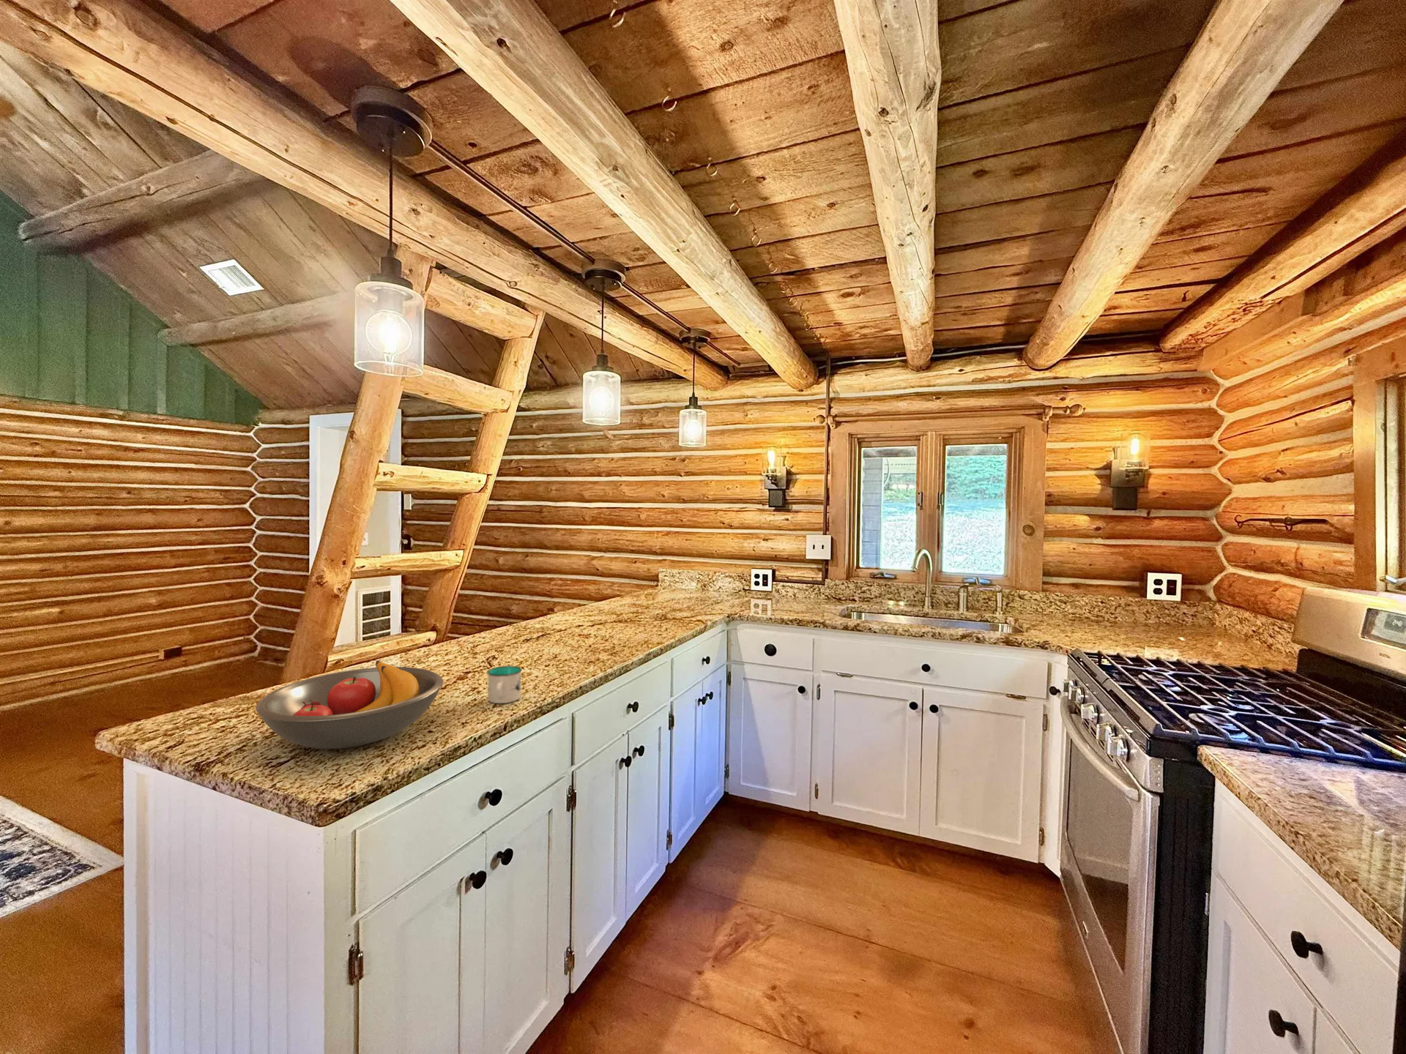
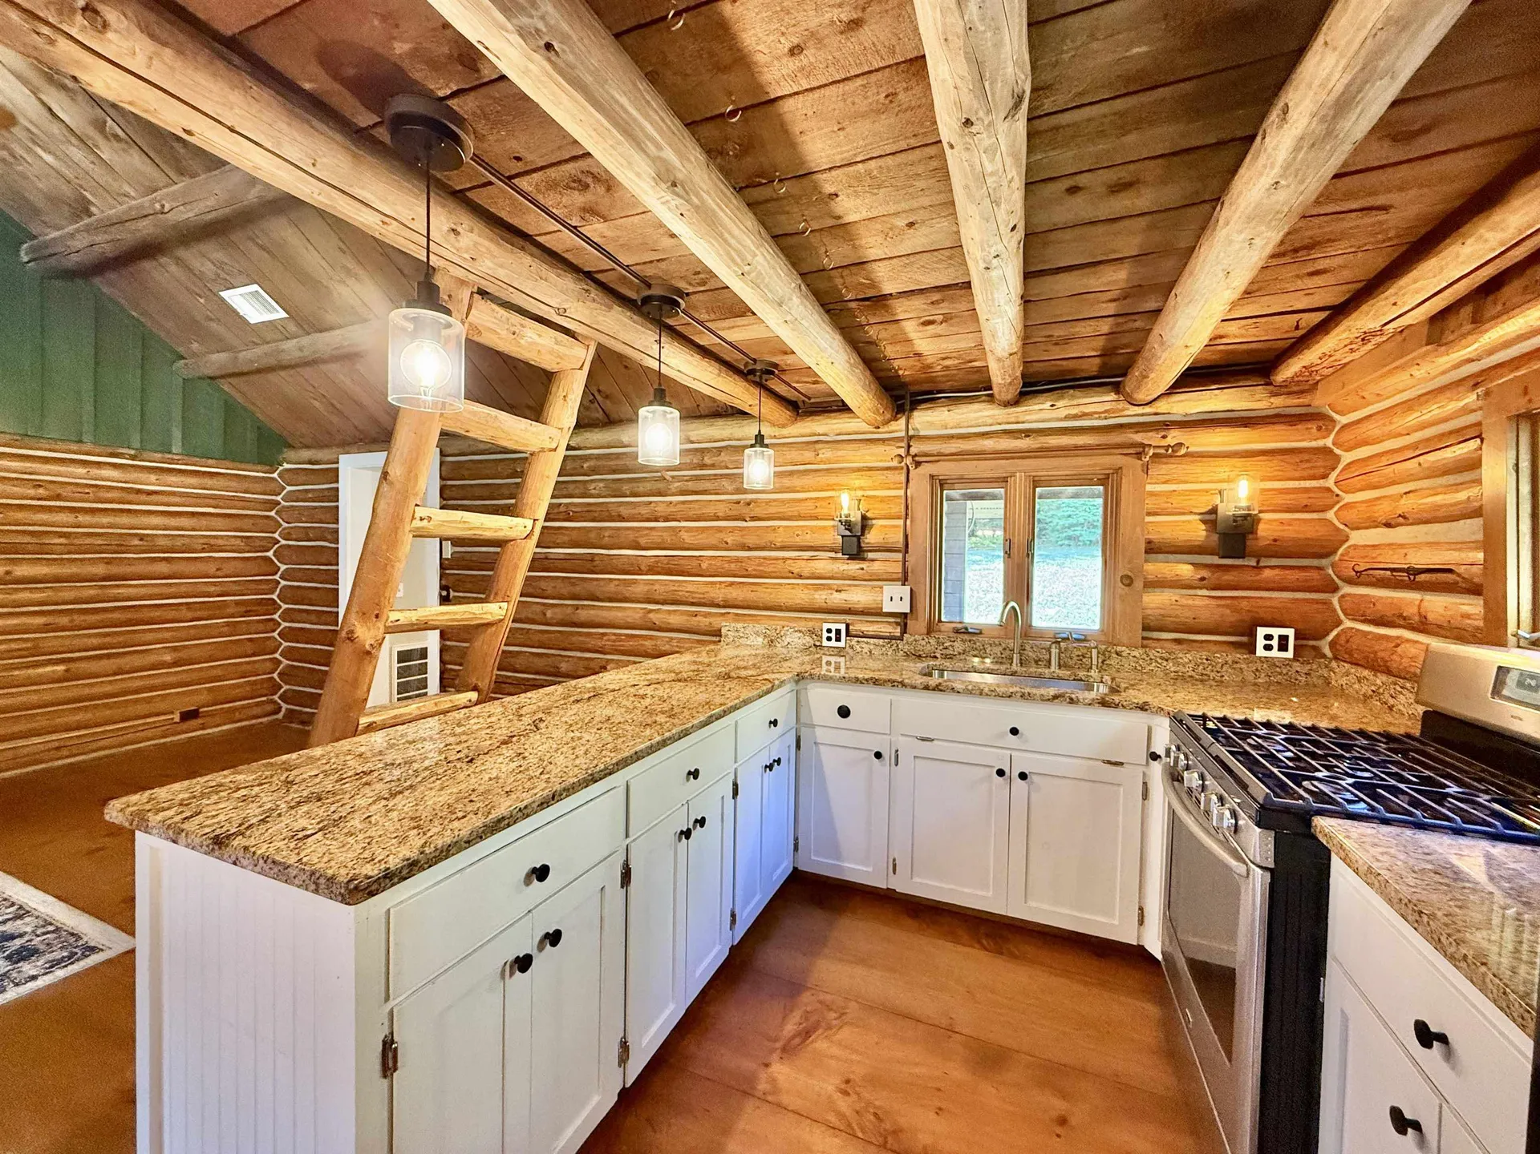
- mug (503, 685)
- fruit bowl (356, 705)
